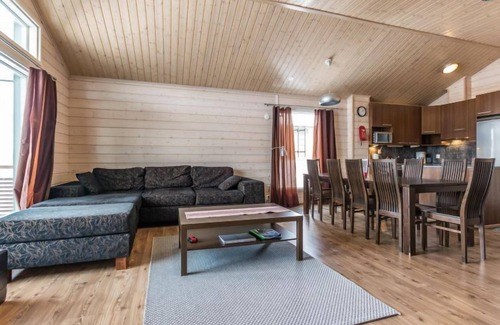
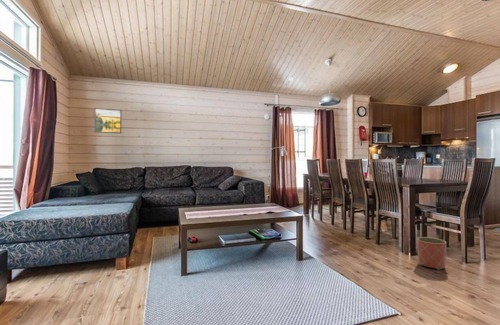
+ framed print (108, 121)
+ planter (431, 252)
